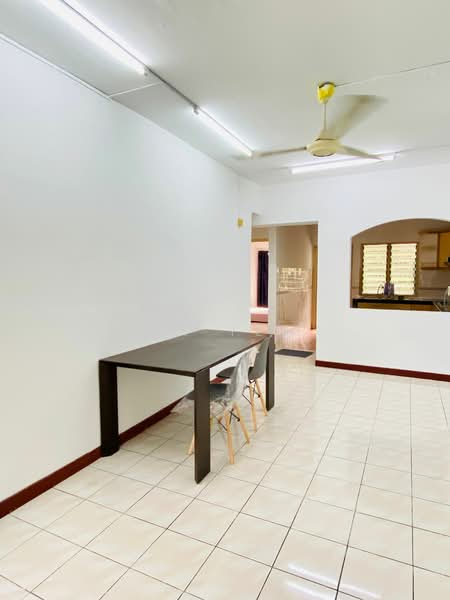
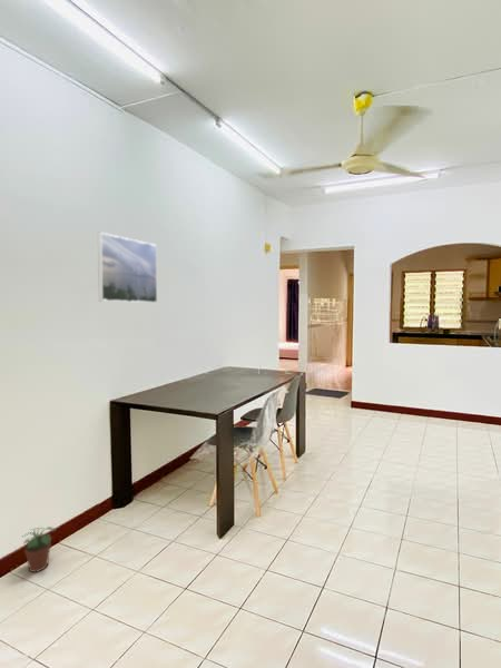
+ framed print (129, 271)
+ potted plant (39, 549)
